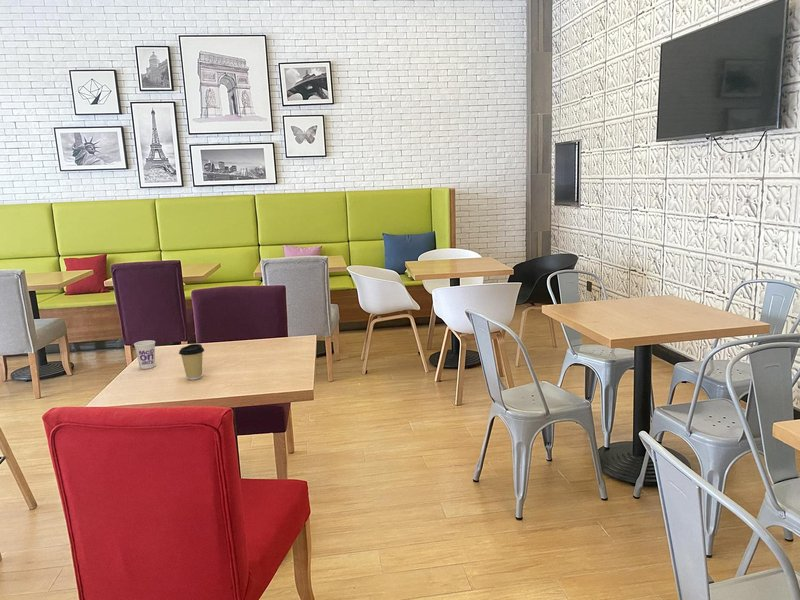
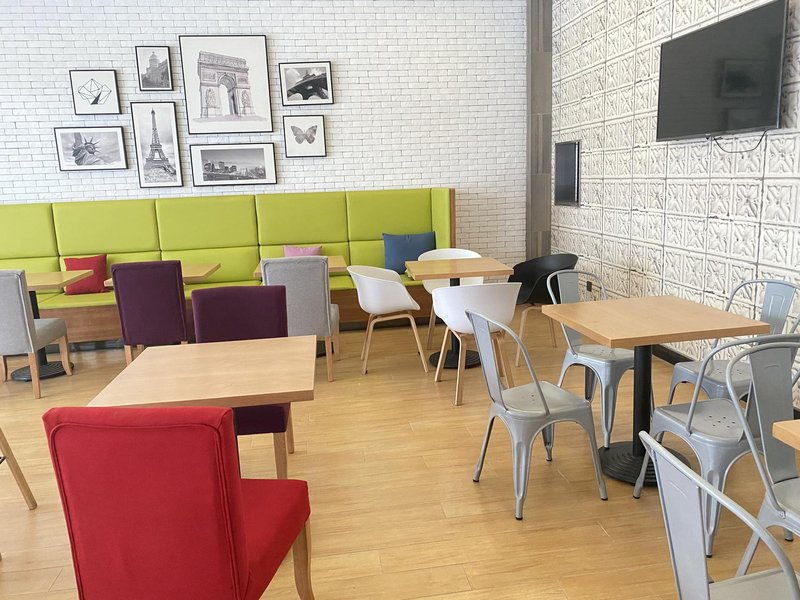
- coffee cup (192, 362)
- cup (146, 354)
